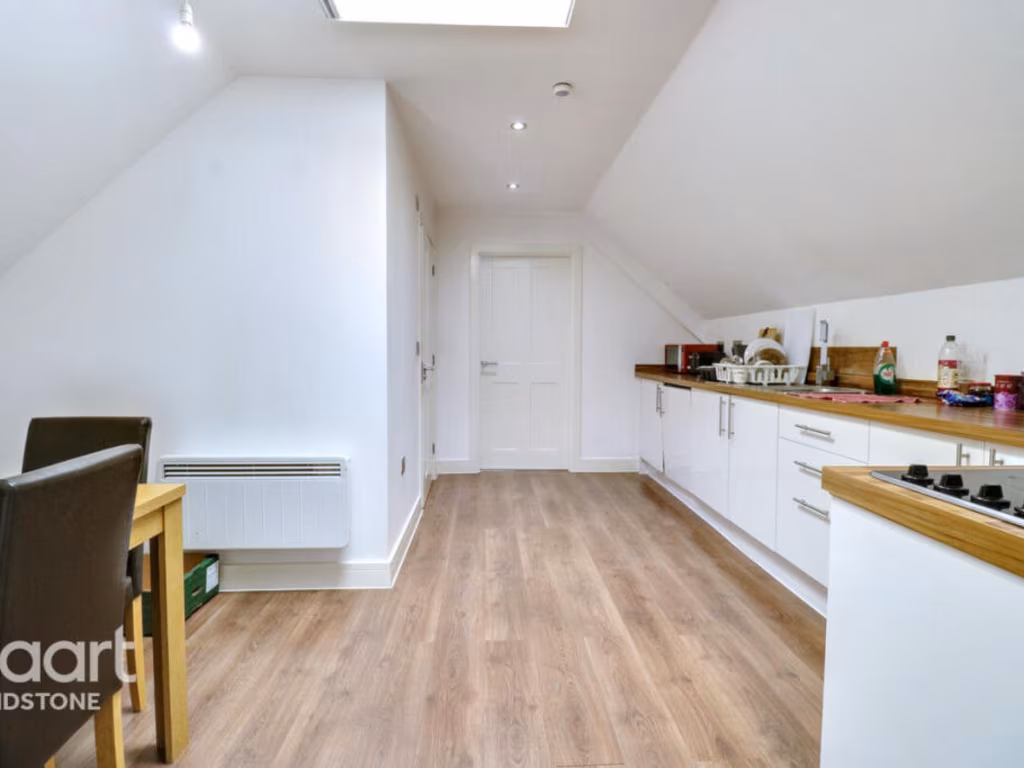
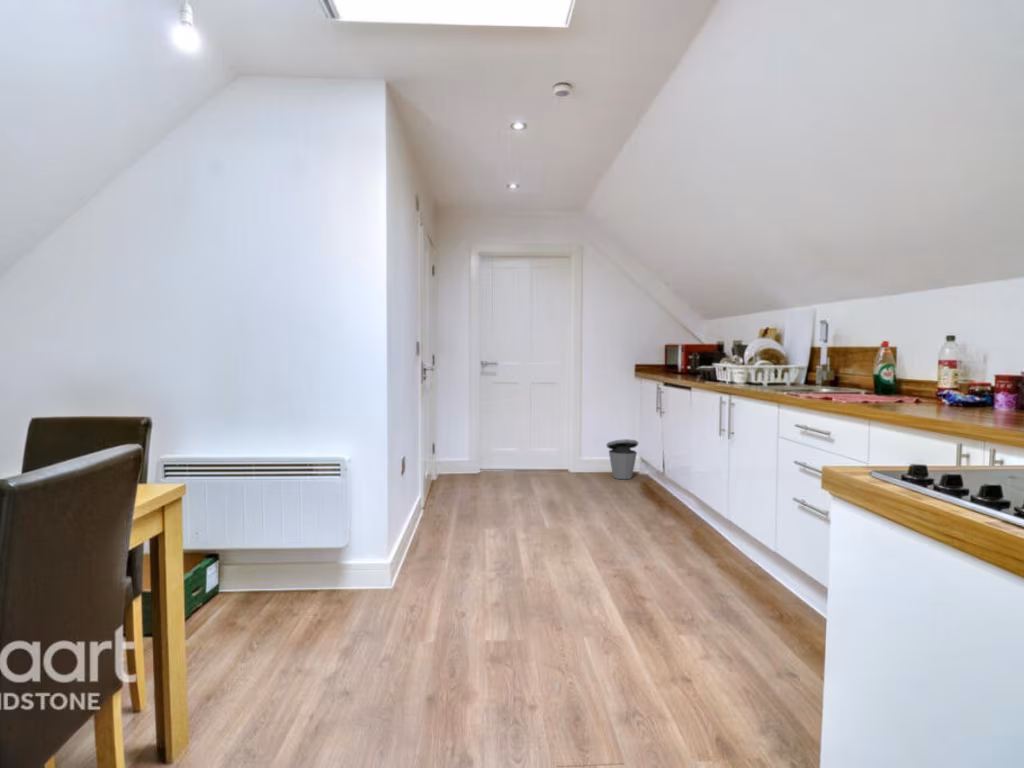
+ trash can (622, 457)
